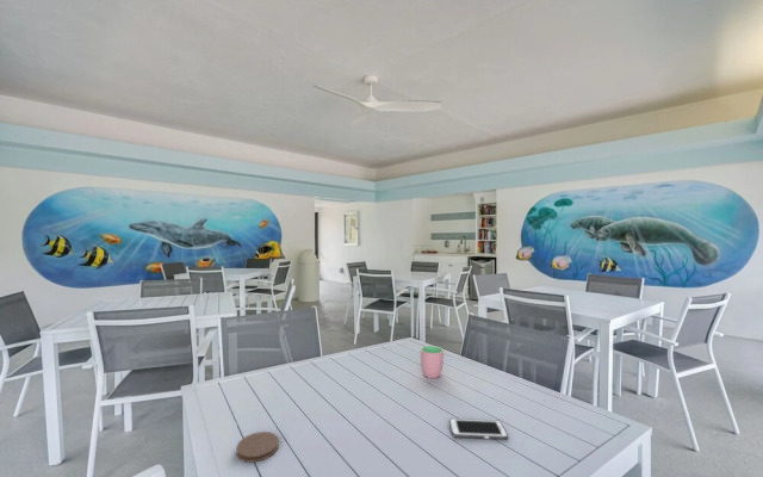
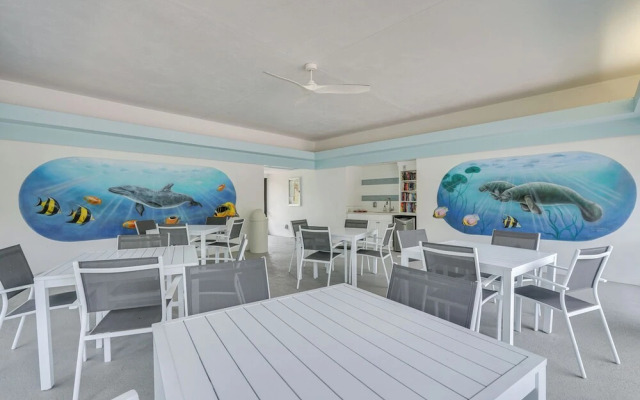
- coaster (258, 446)
- cup (430, 360)
- cell phone (477, 428)
